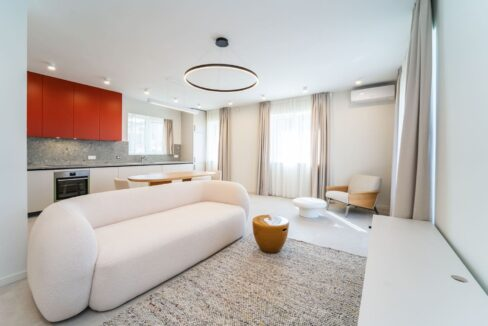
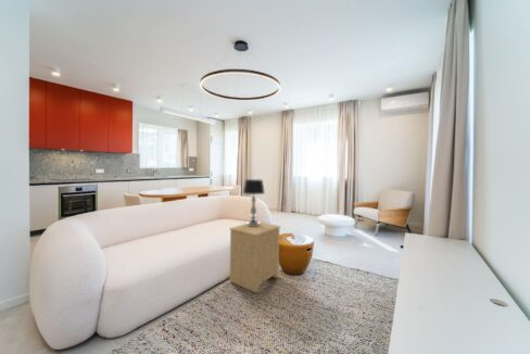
+ table lamp (253, 202)
+ side table (255, 253)
